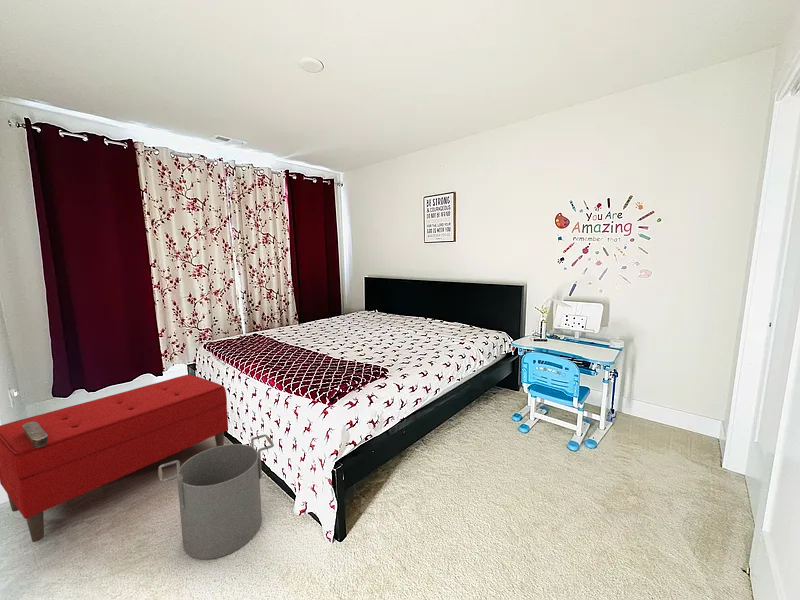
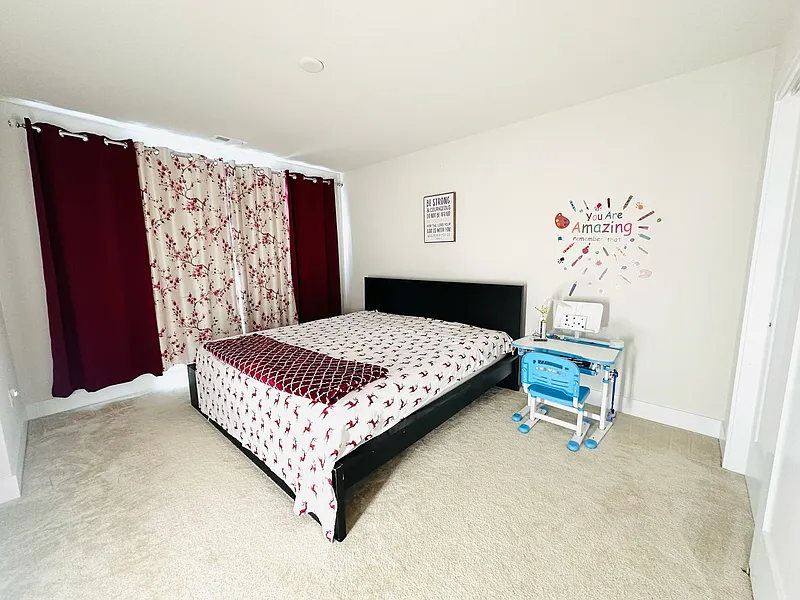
- decorative box (35, 433)
- bench (128, 440)
- bucket (222, 491)
